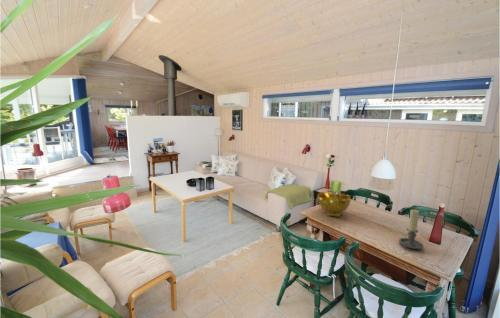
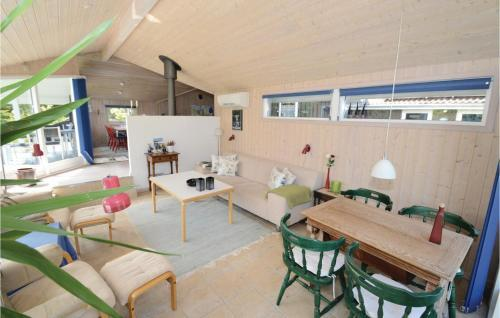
- decorative bowl (333, 204)
- candle holder (411, 228)
